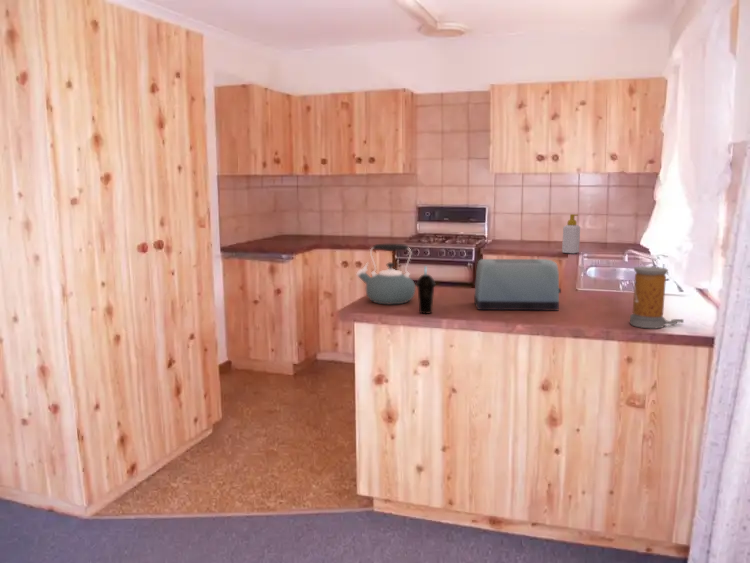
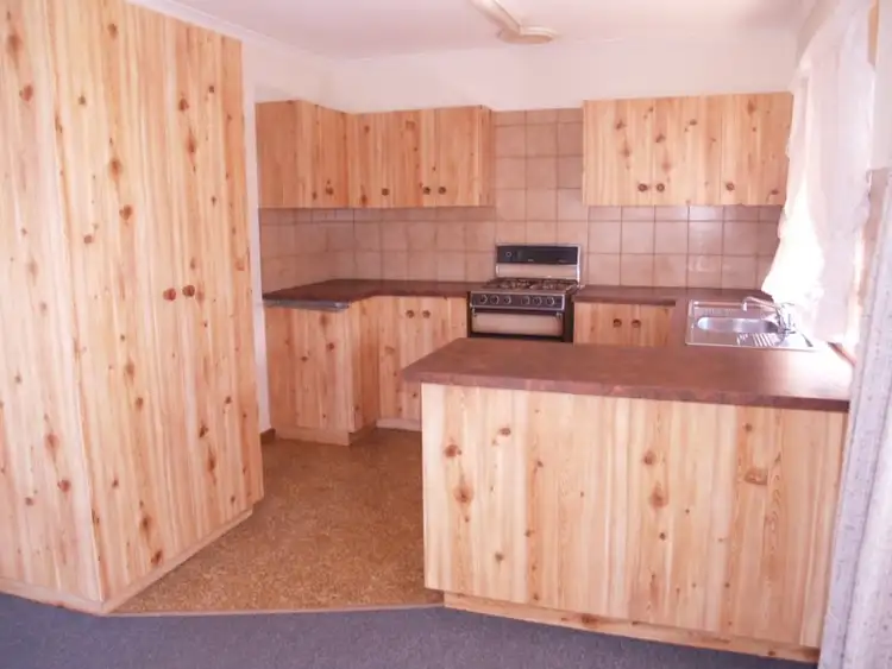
- toaster (517, 283)
- soap bottle (571, 233)
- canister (659, 297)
- kettle (385, 272)
- cup (425, 289)
